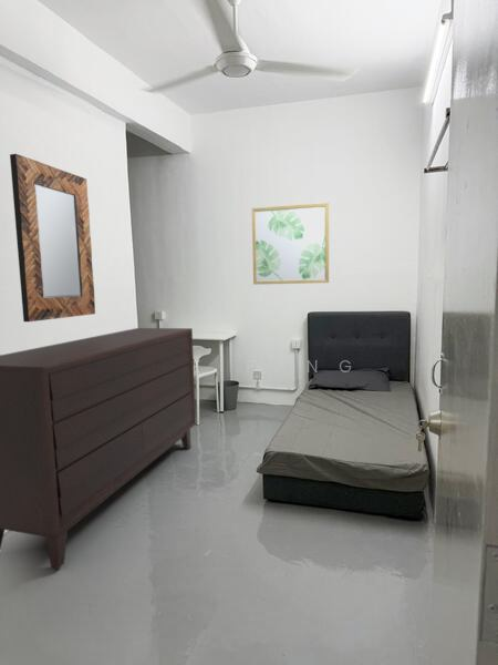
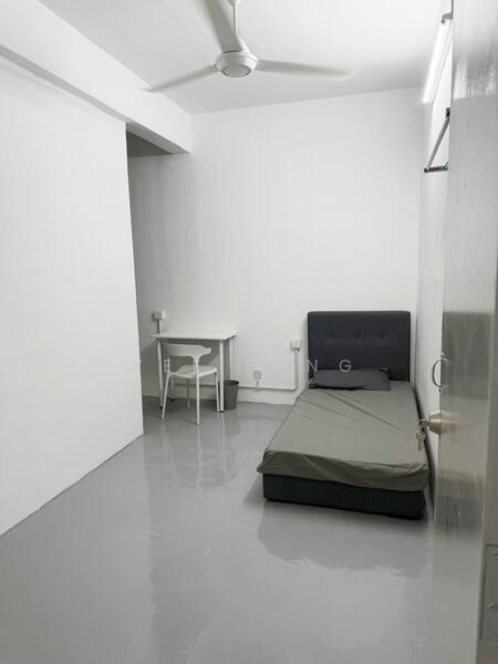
- dresser (108, 416)
- home mirror (58, 244)
- wall art (290, 245)
